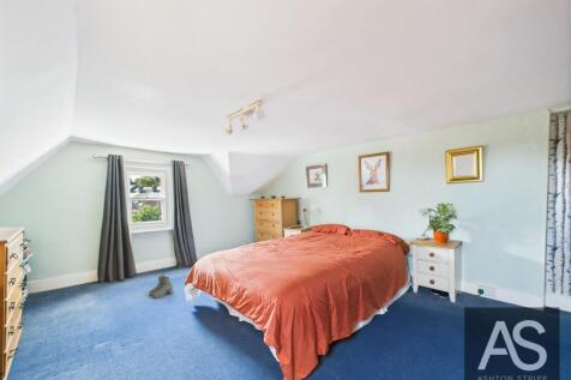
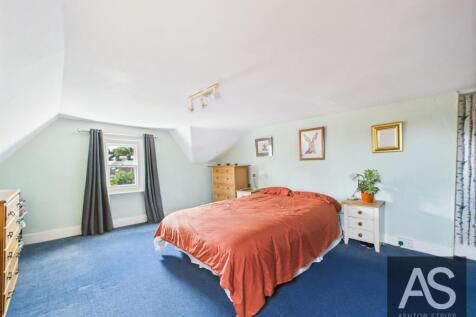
- boots (161, 285)
